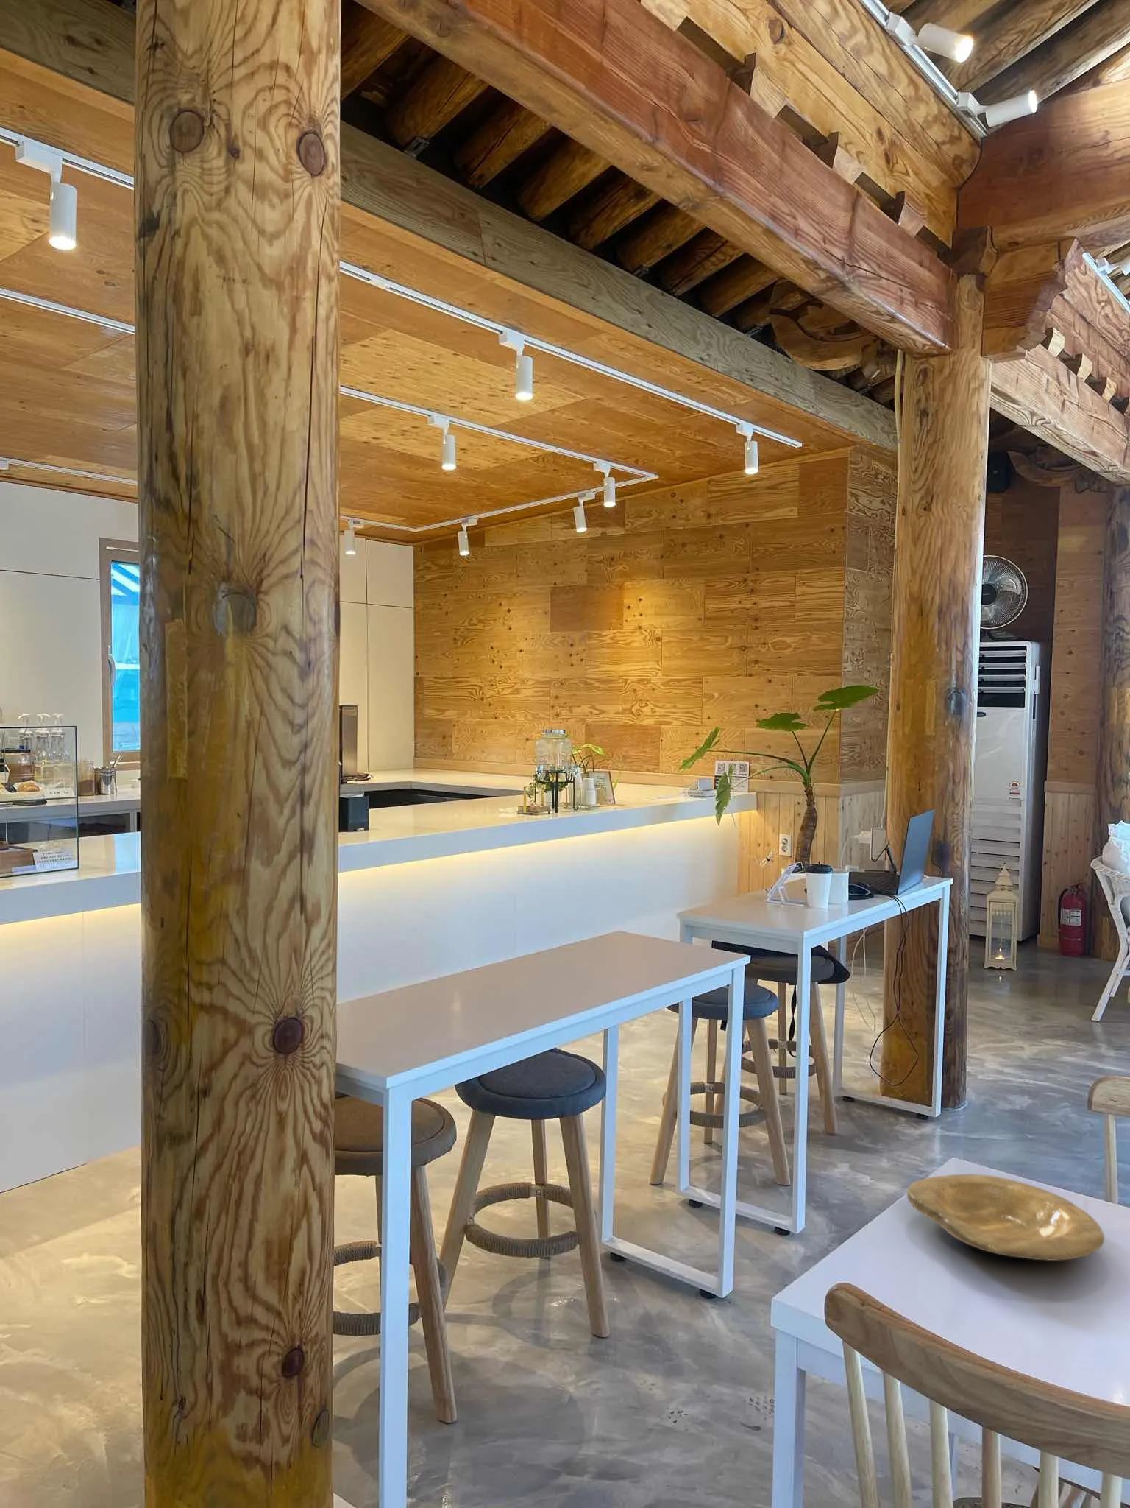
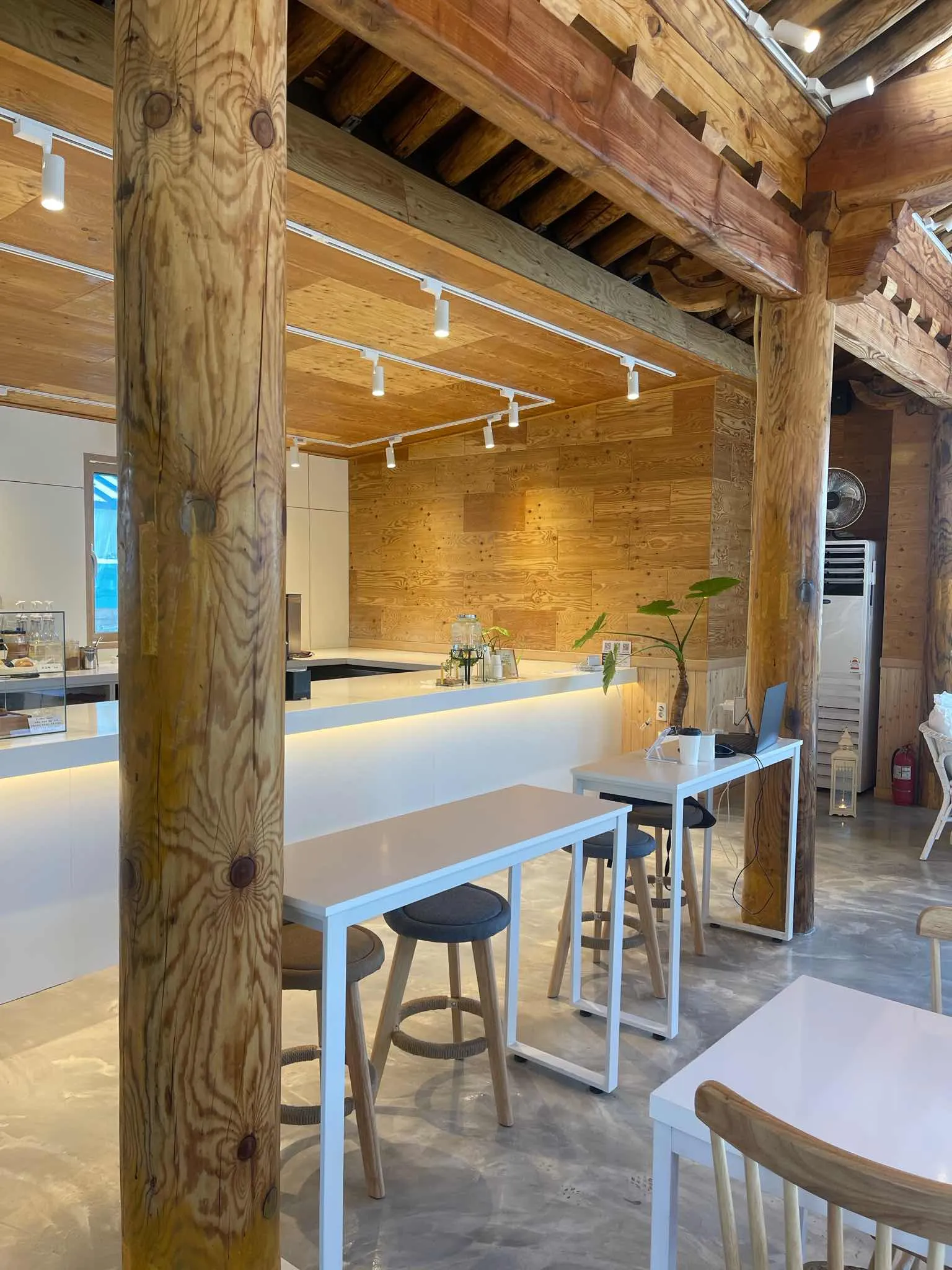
- plate (1005, 1222)
